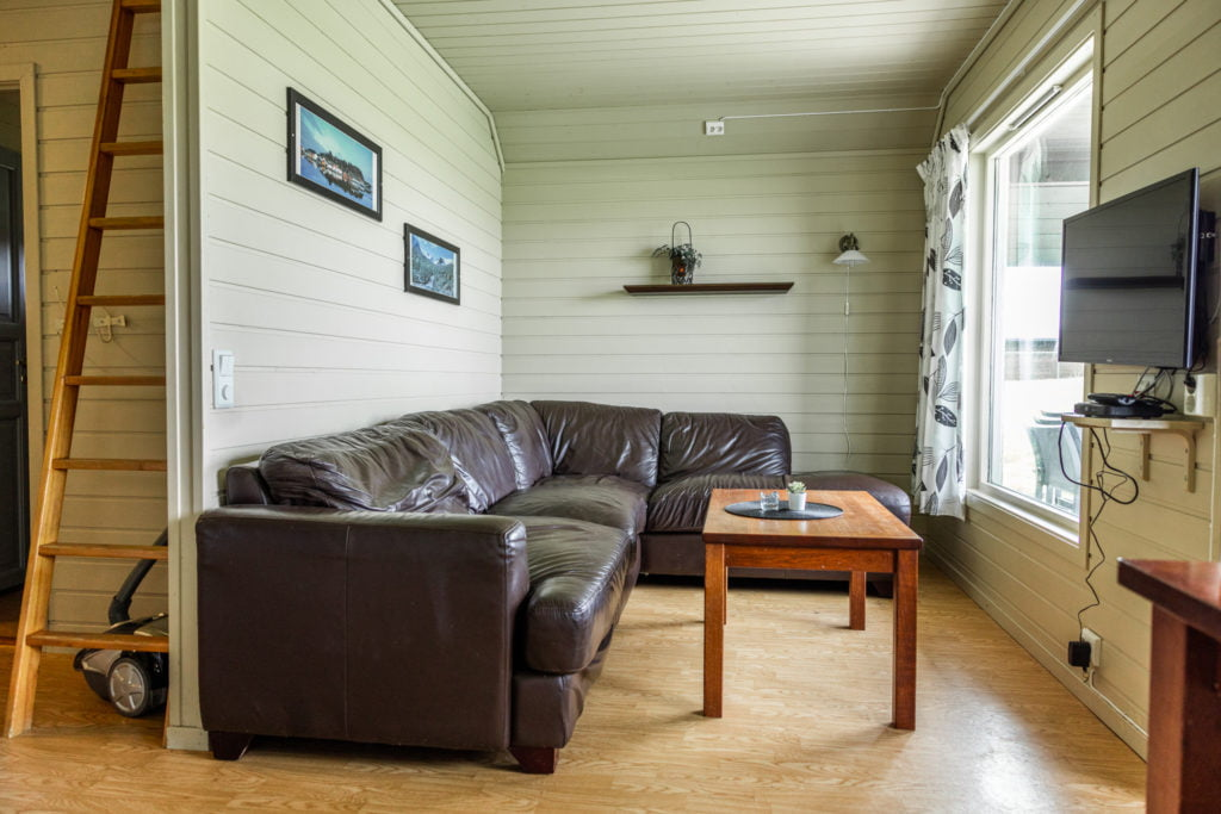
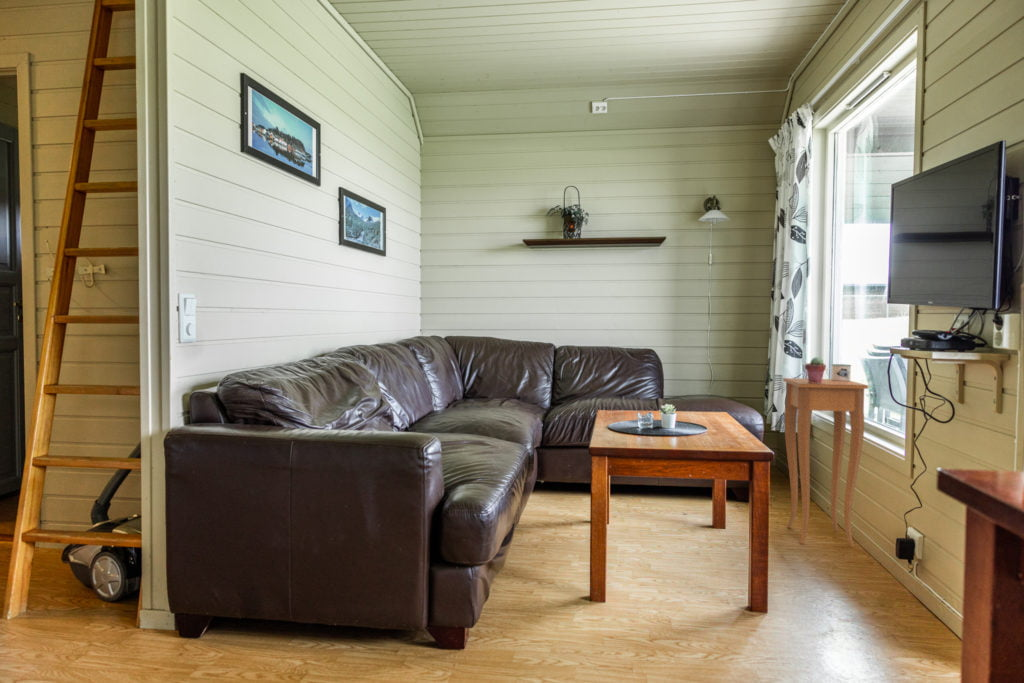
+ side table (832, 460)
+ mug (838, 372)
+ potted succulent (815, 369)
